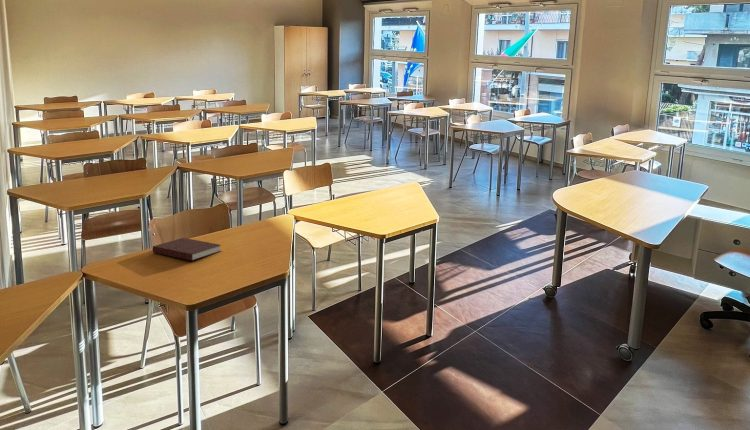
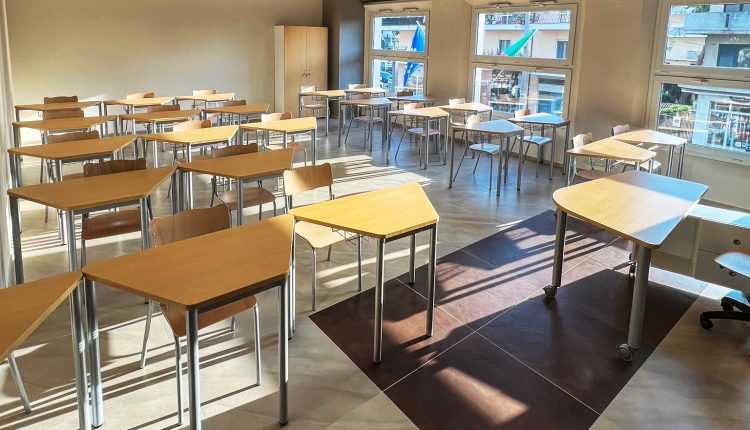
- notebook (187, 248)
